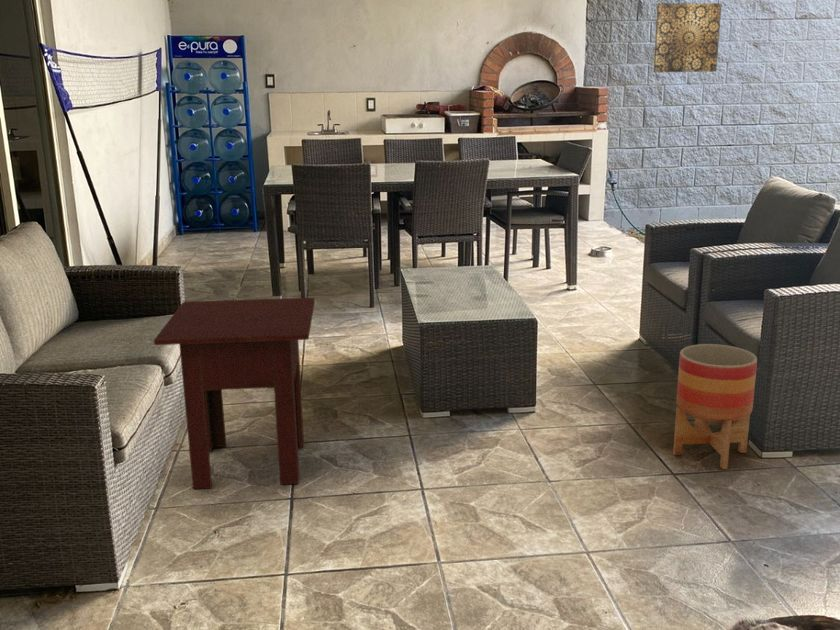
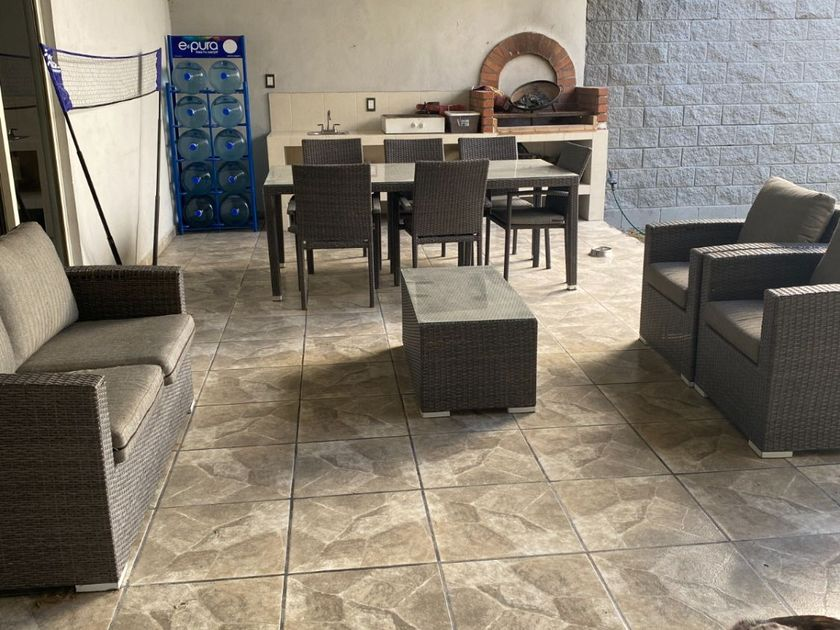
- side table (246, 388)
- wall art (687, 38)
- planter (713, 404)
